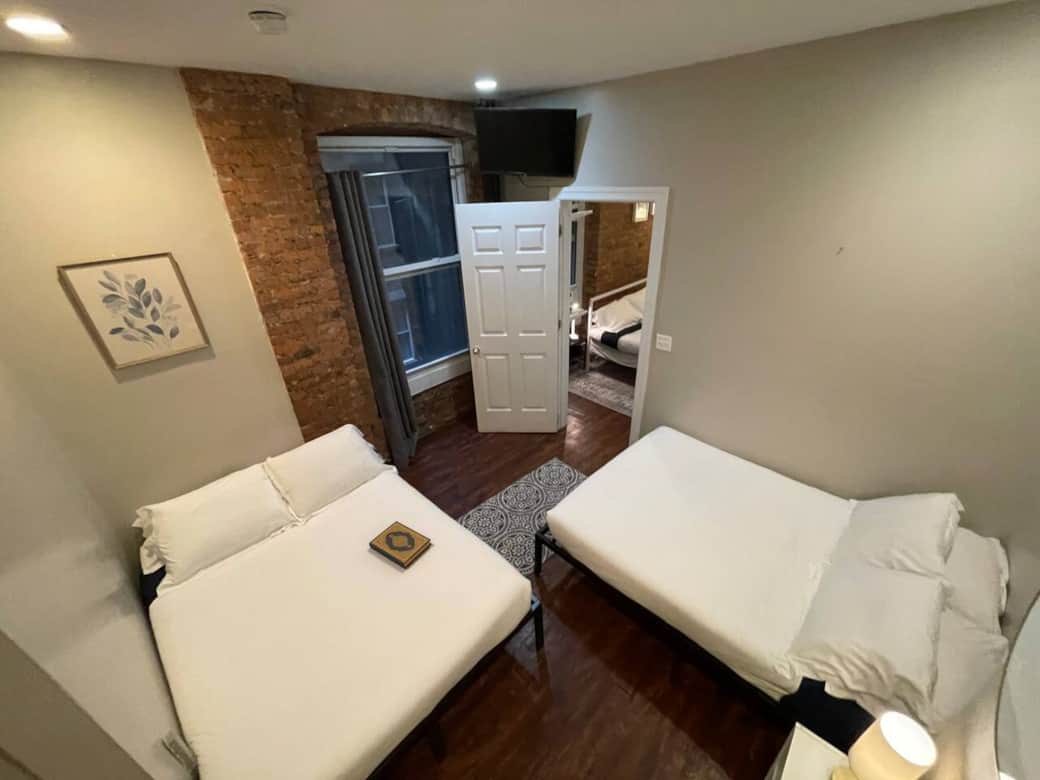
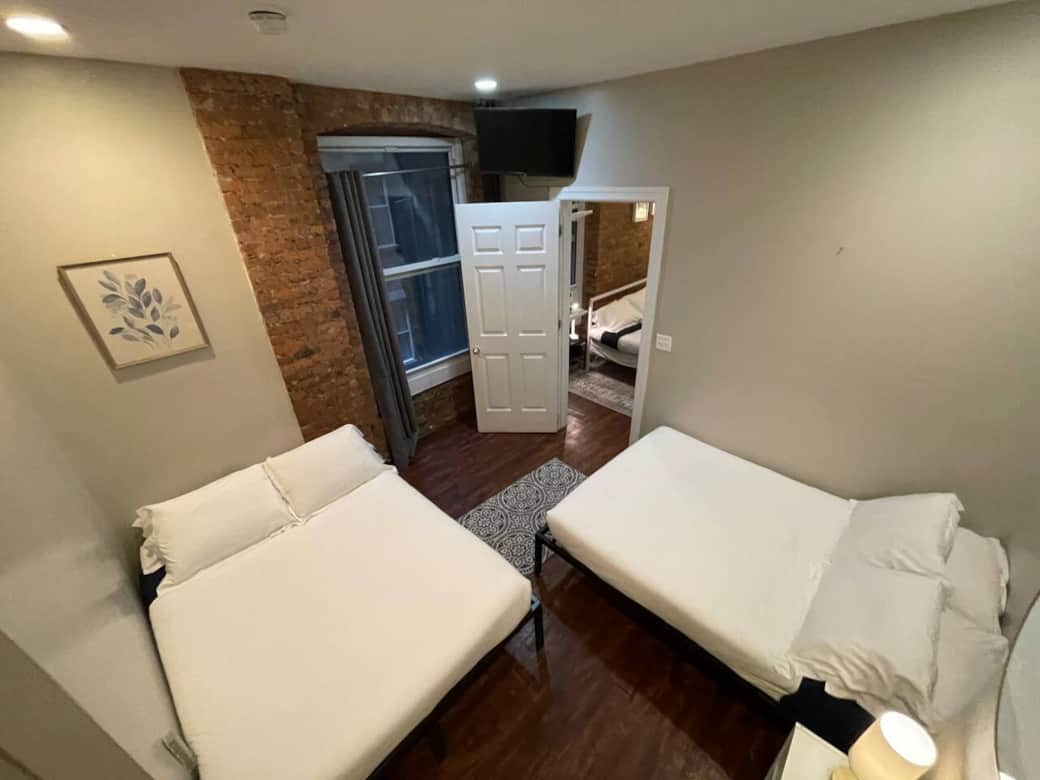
- hardback book (400, 543)
